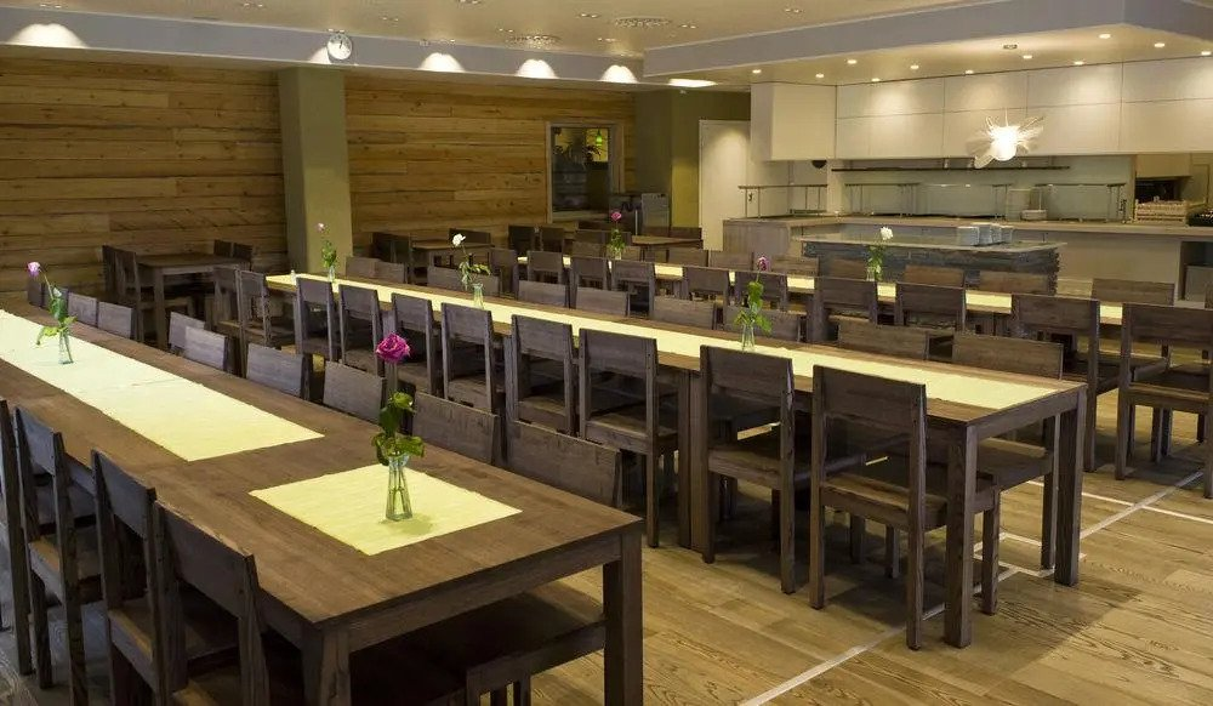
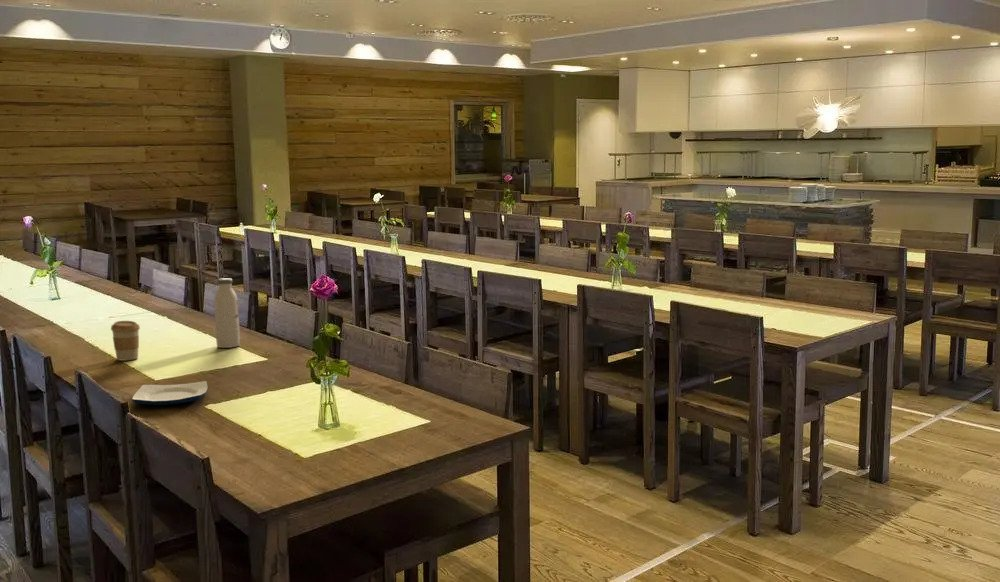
+ plate (171, 394)
+ water bottle (226, 312)
+ coffee cup (126, 340)
